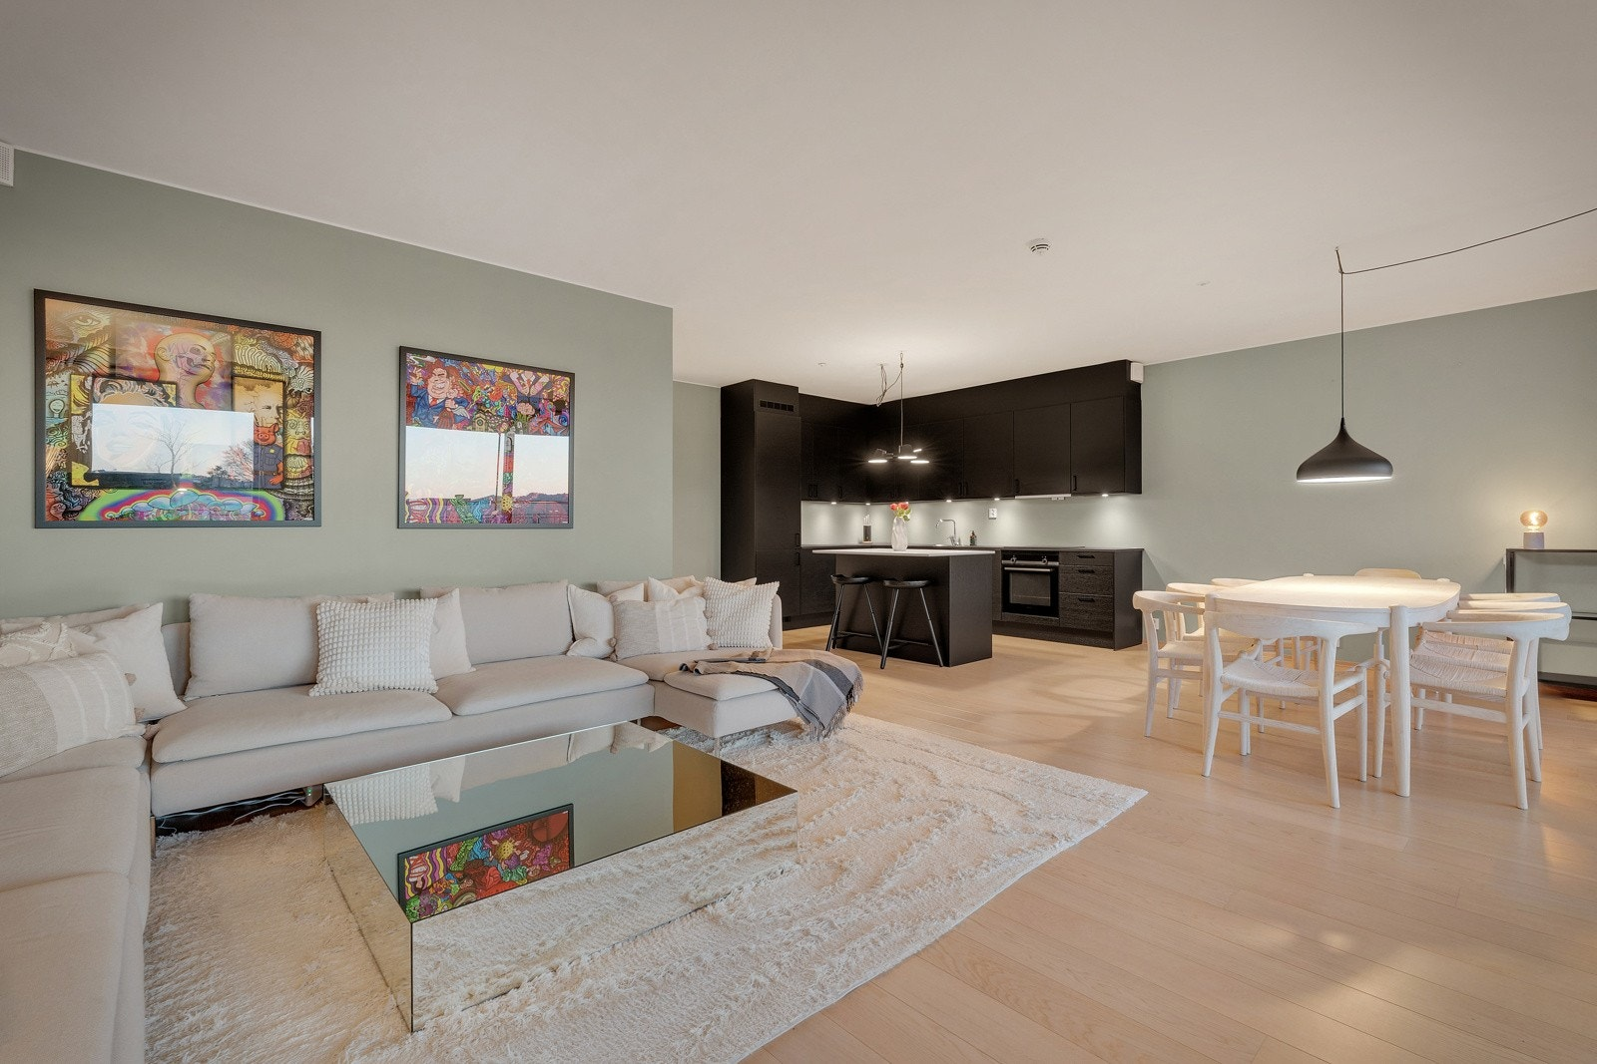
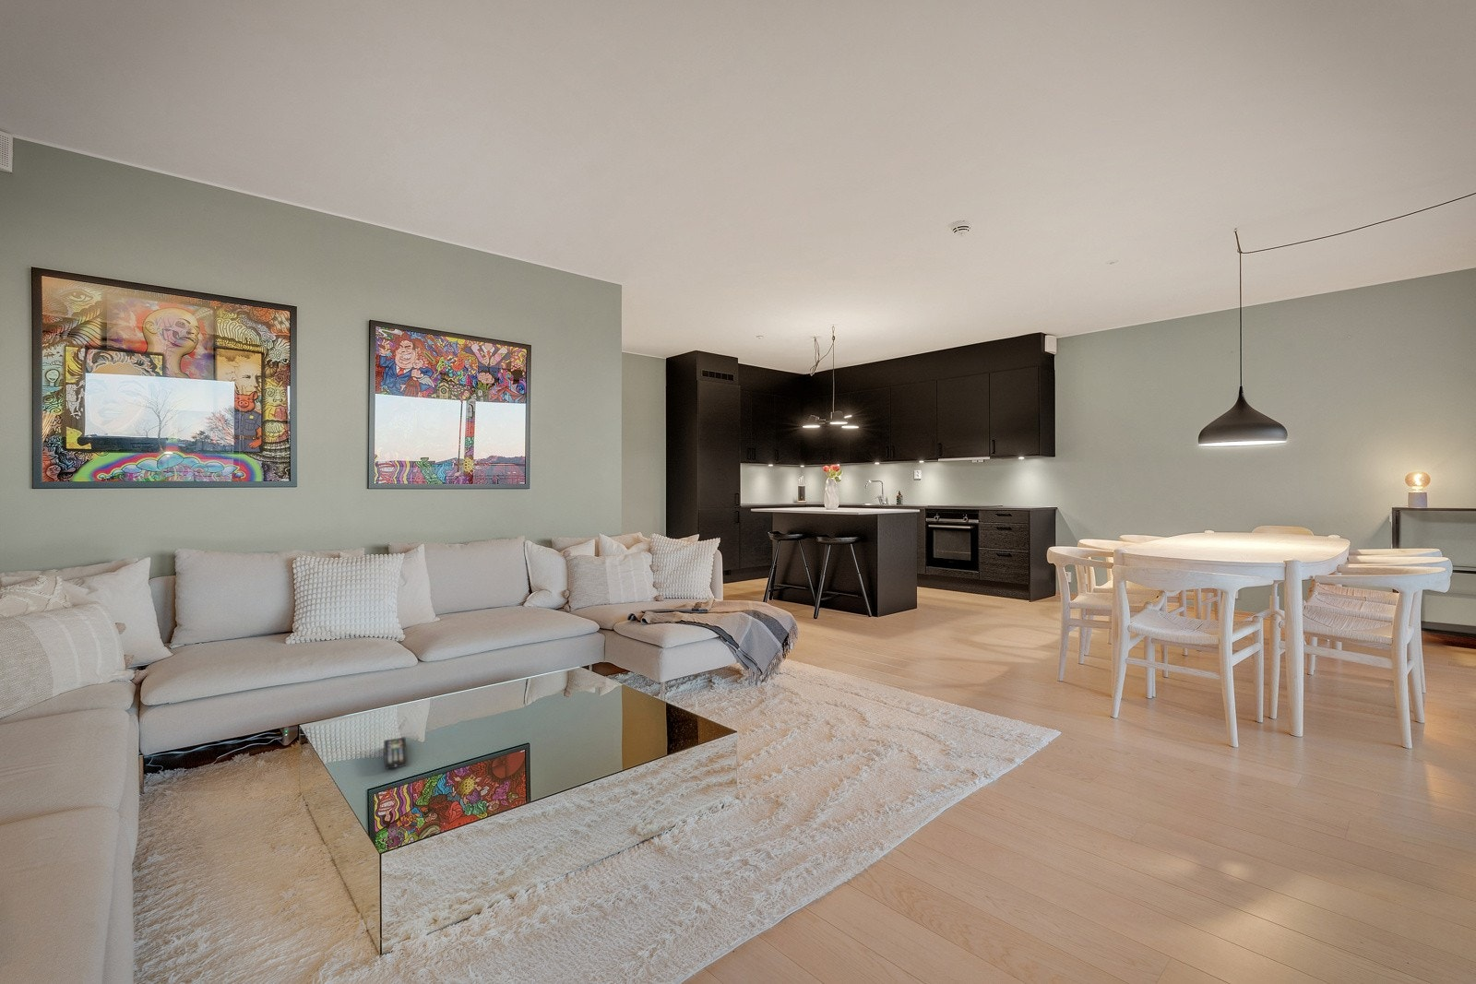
+ remote control (395, 751)
